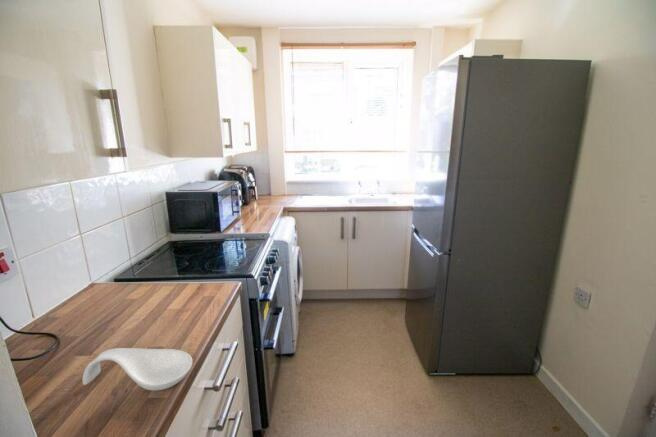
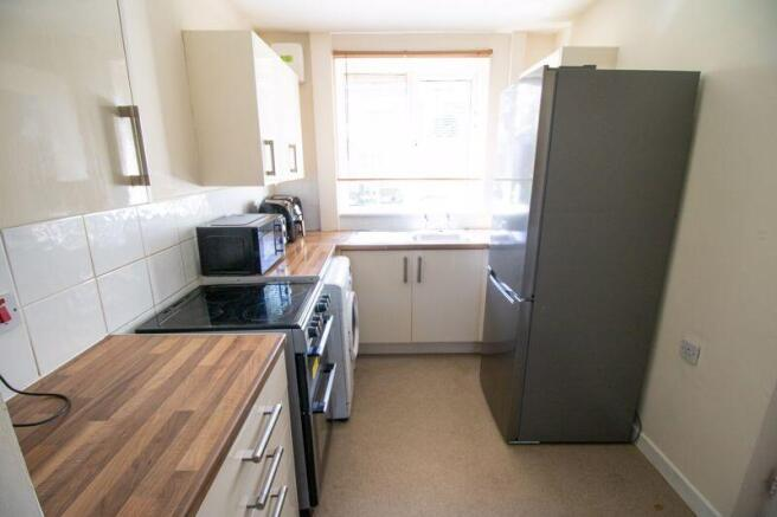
- spoon rest (138, 366)
